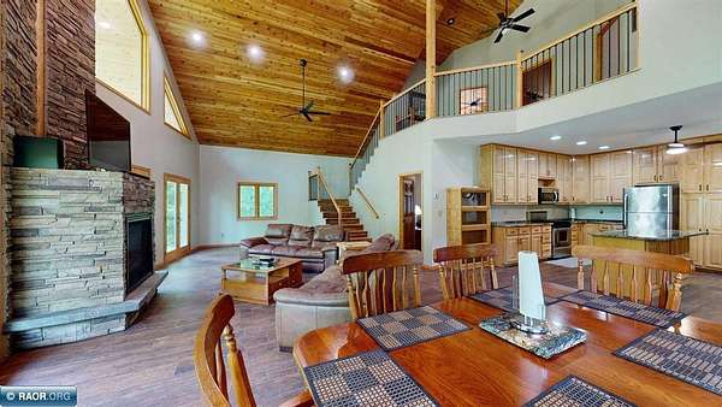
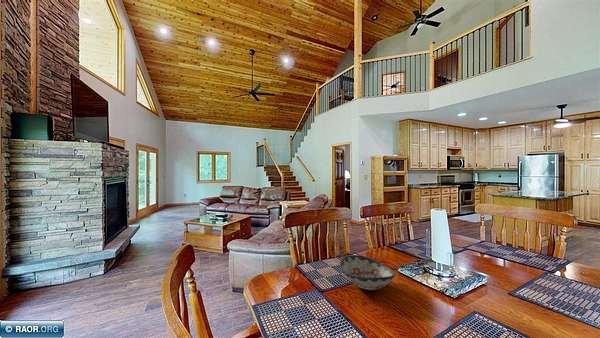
+ decorative bowl (366, 275)
